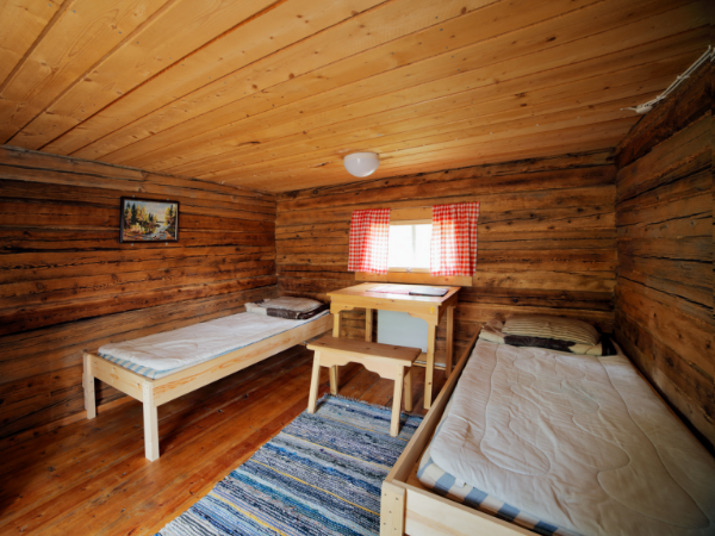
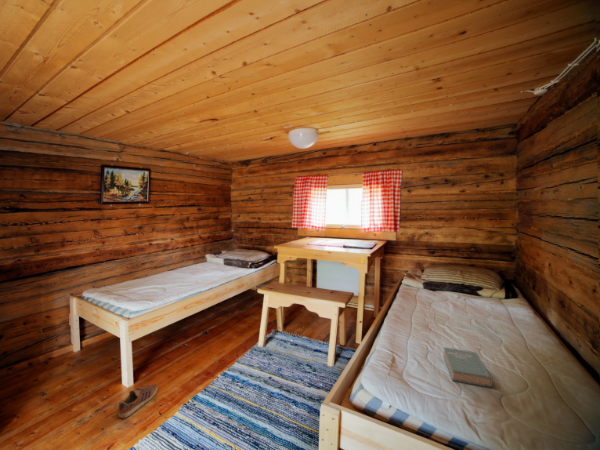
+ sneaker (140, 394)
+ book (465, 365)
